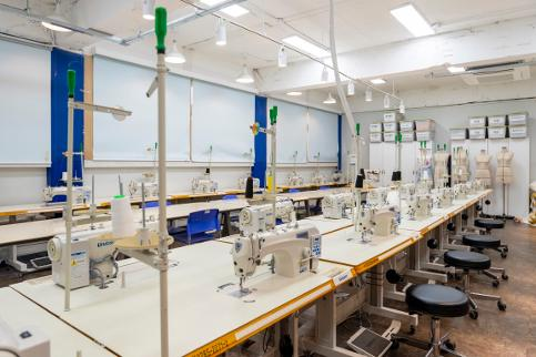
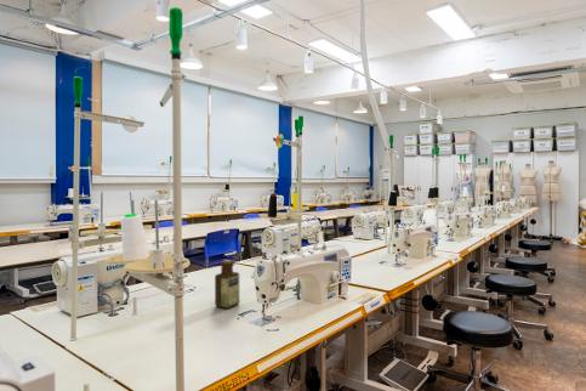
+ bottle (227, 282)
